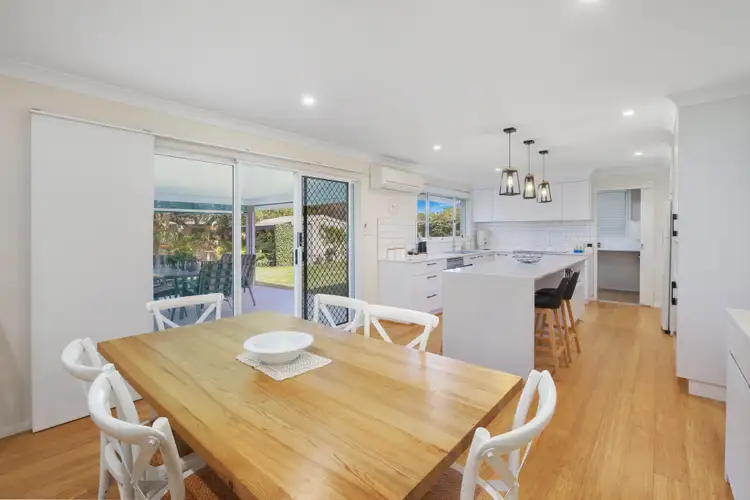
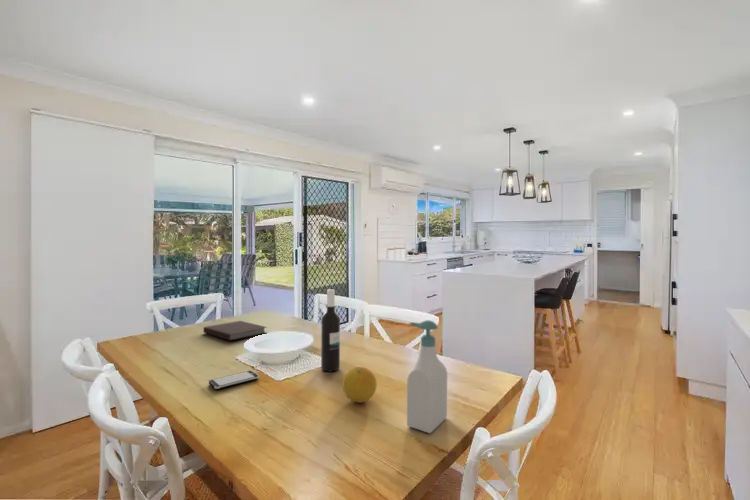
+ wine bottle (330, 329)
+ notebook (235, 330)
+ soap bottle (424, 370)
+ smartphone (234, 379)
+ fruit (359, 384)
